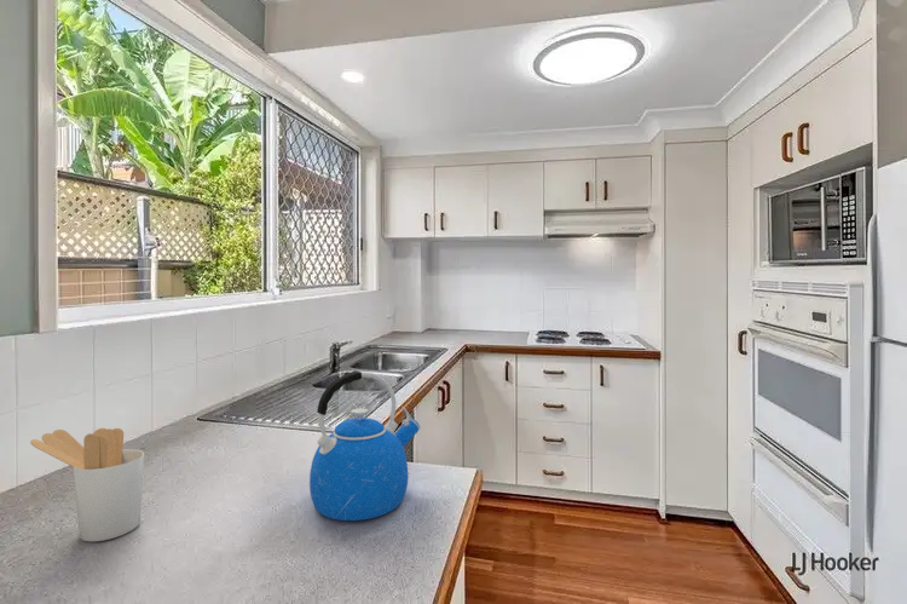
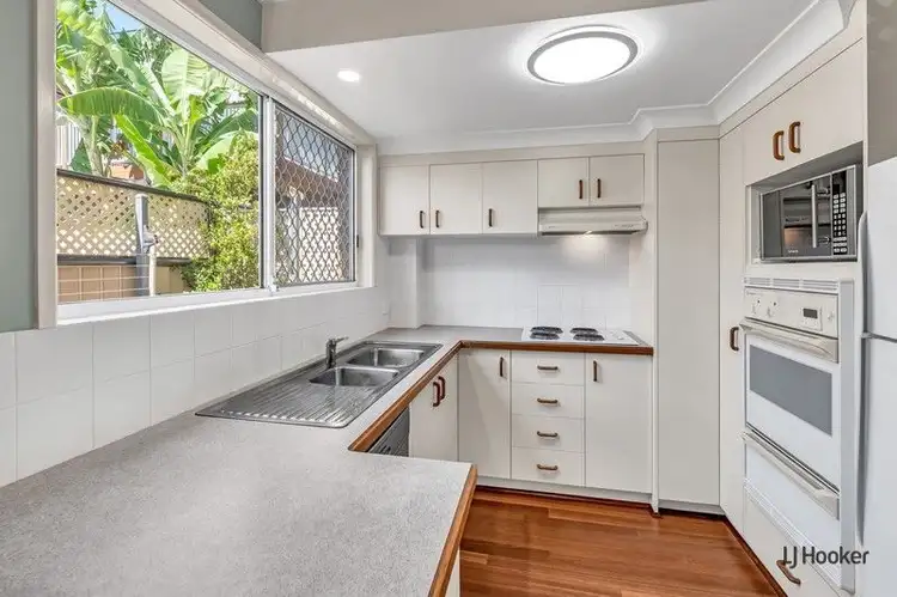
- kettle (370, 433)
- utensil holder (92, 478)
